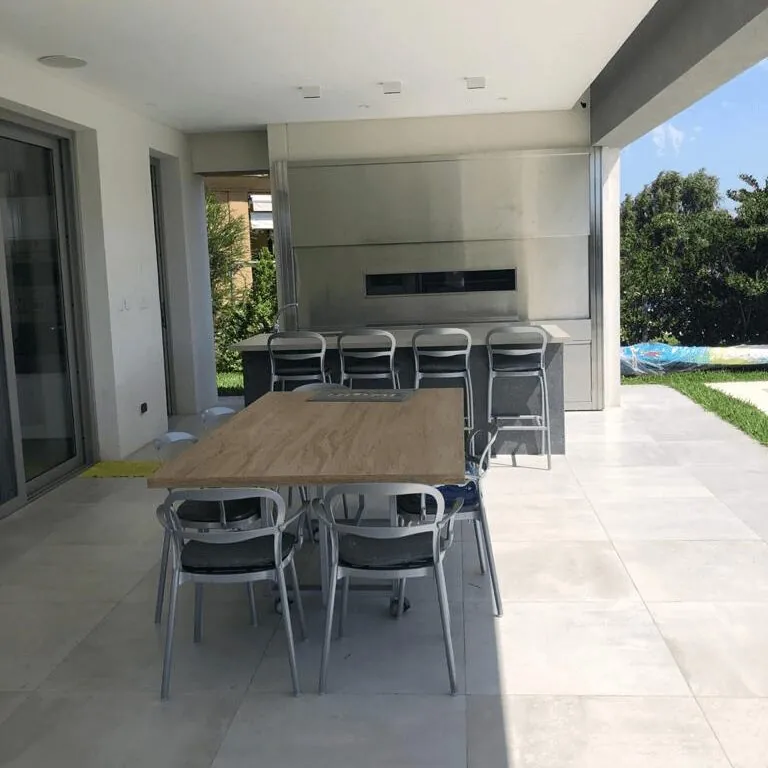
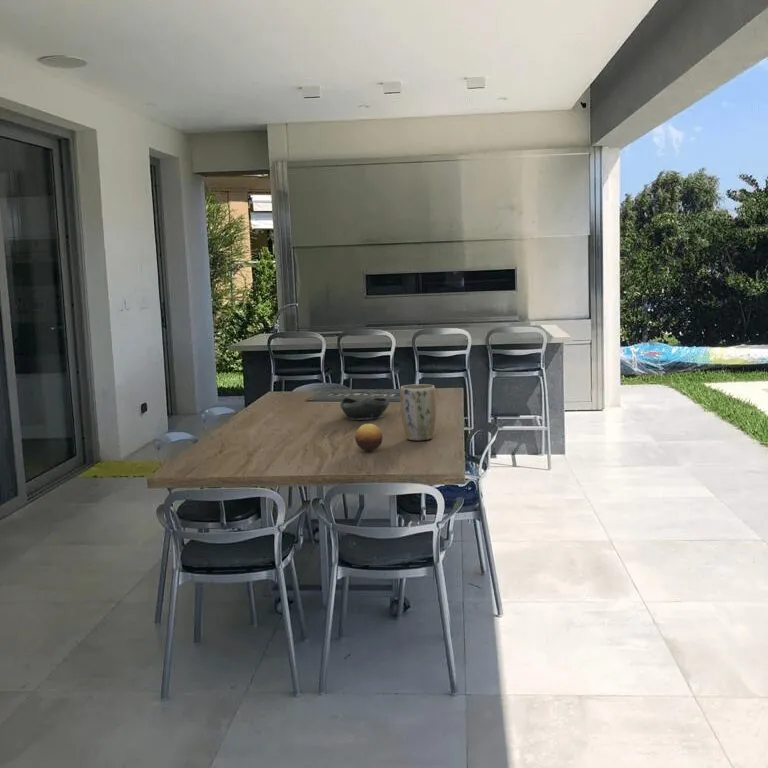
+ bowl (365, 406)
+ plant pot (418, 412)
+ fruit (368, 437)
